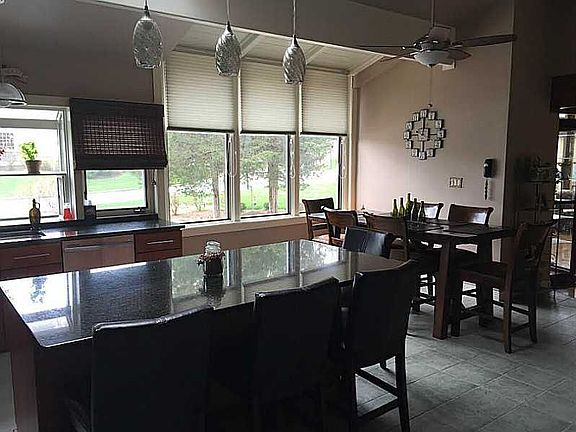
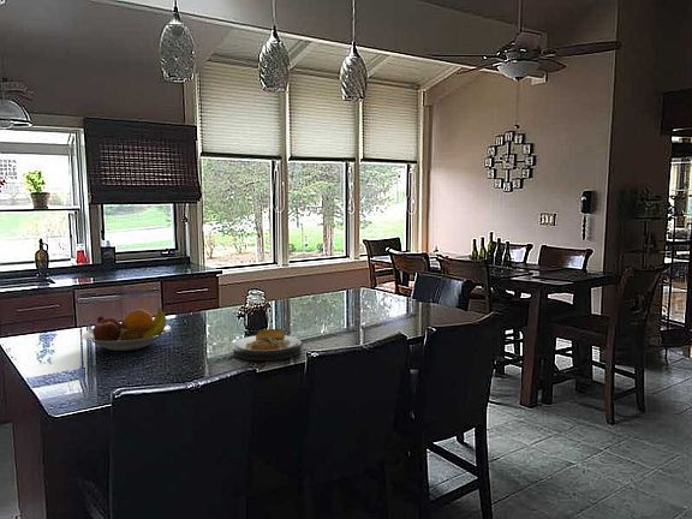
+ plate (267, 344)
+ fruit bowl (126, 327)
